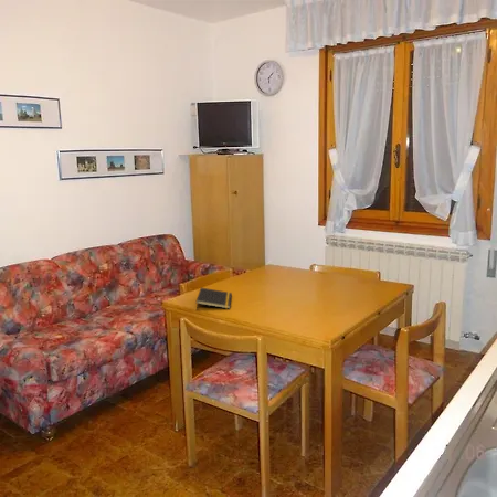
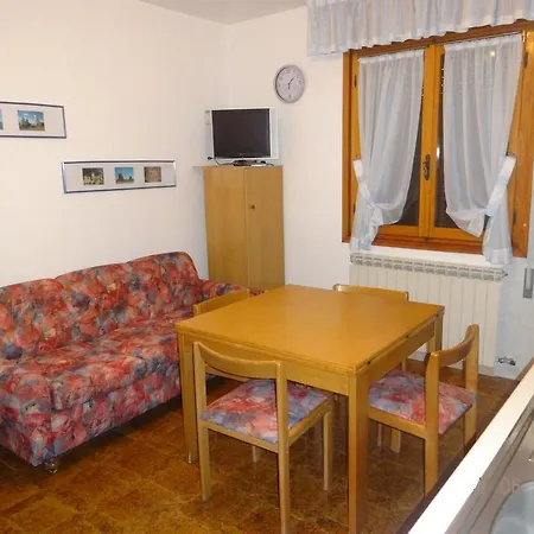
- notepad (214, 297)
